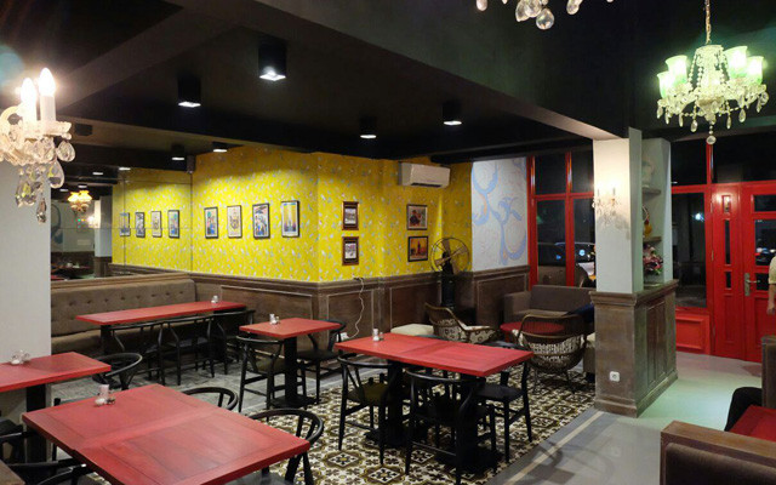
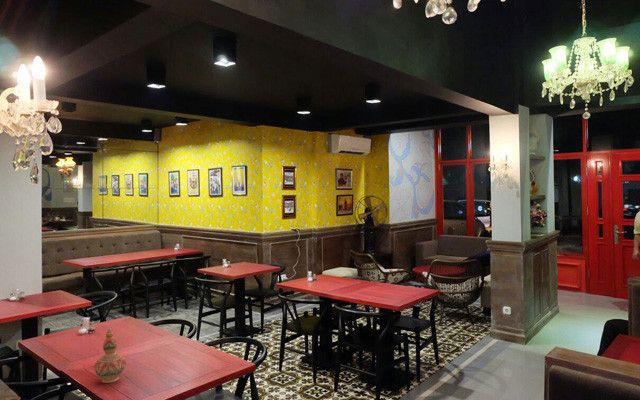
+ decorative vase (110, 353)
